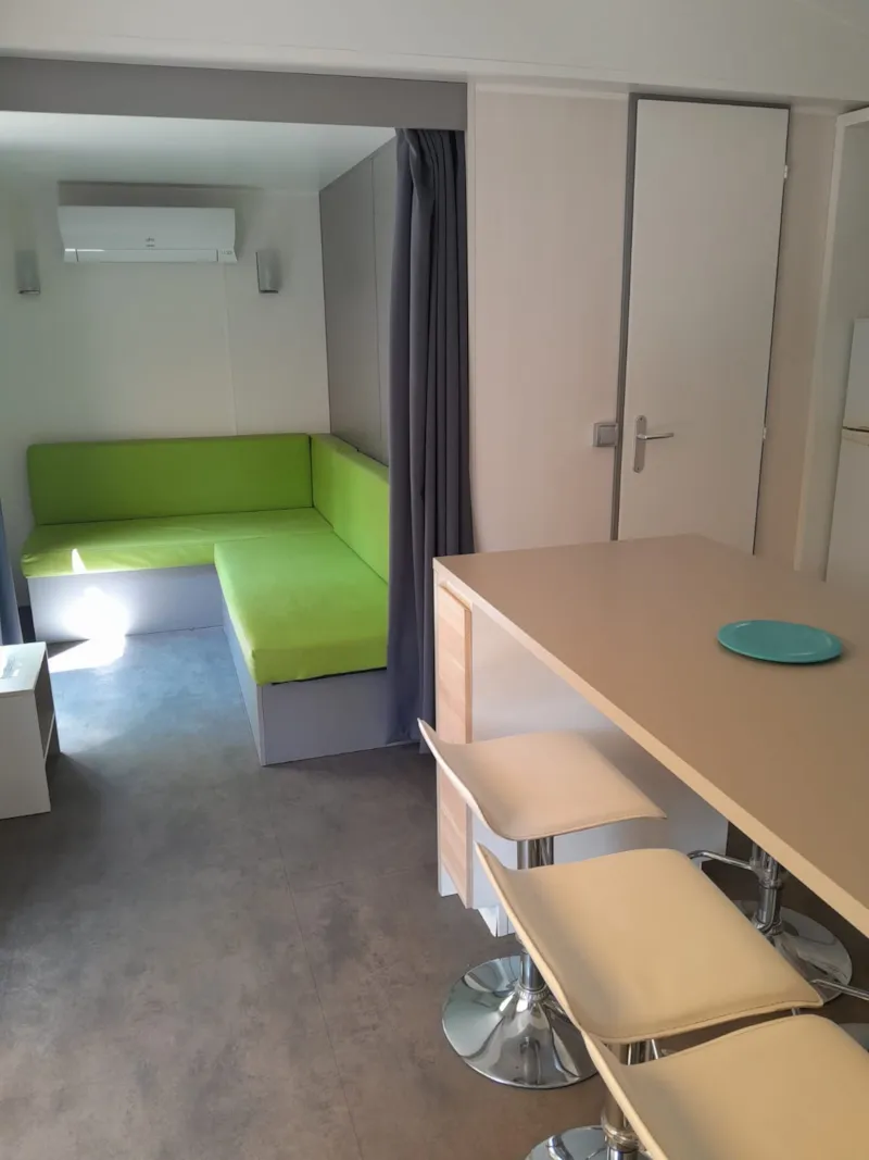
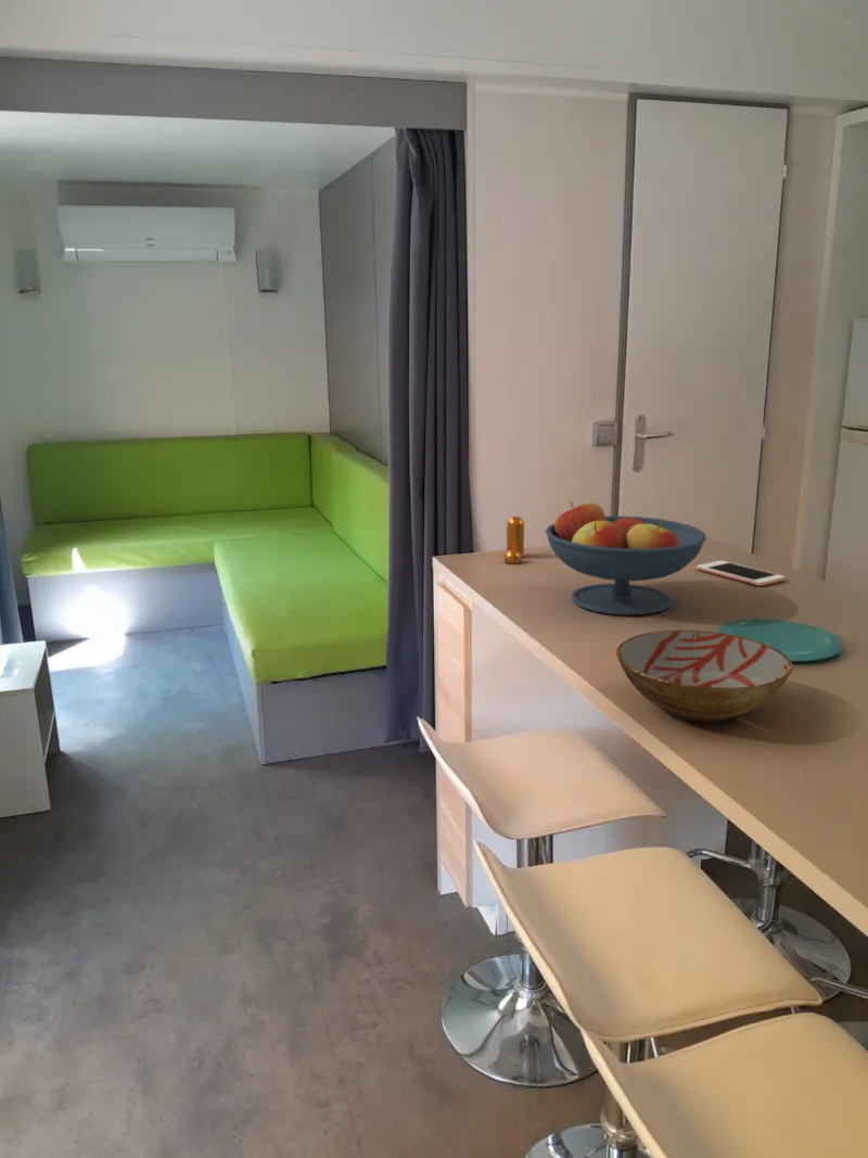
+ pepper shaker (513, 538)
+ fruit bowl (623, 553)
+ cell phone (739, 572)
+ bowl (700, 682)
